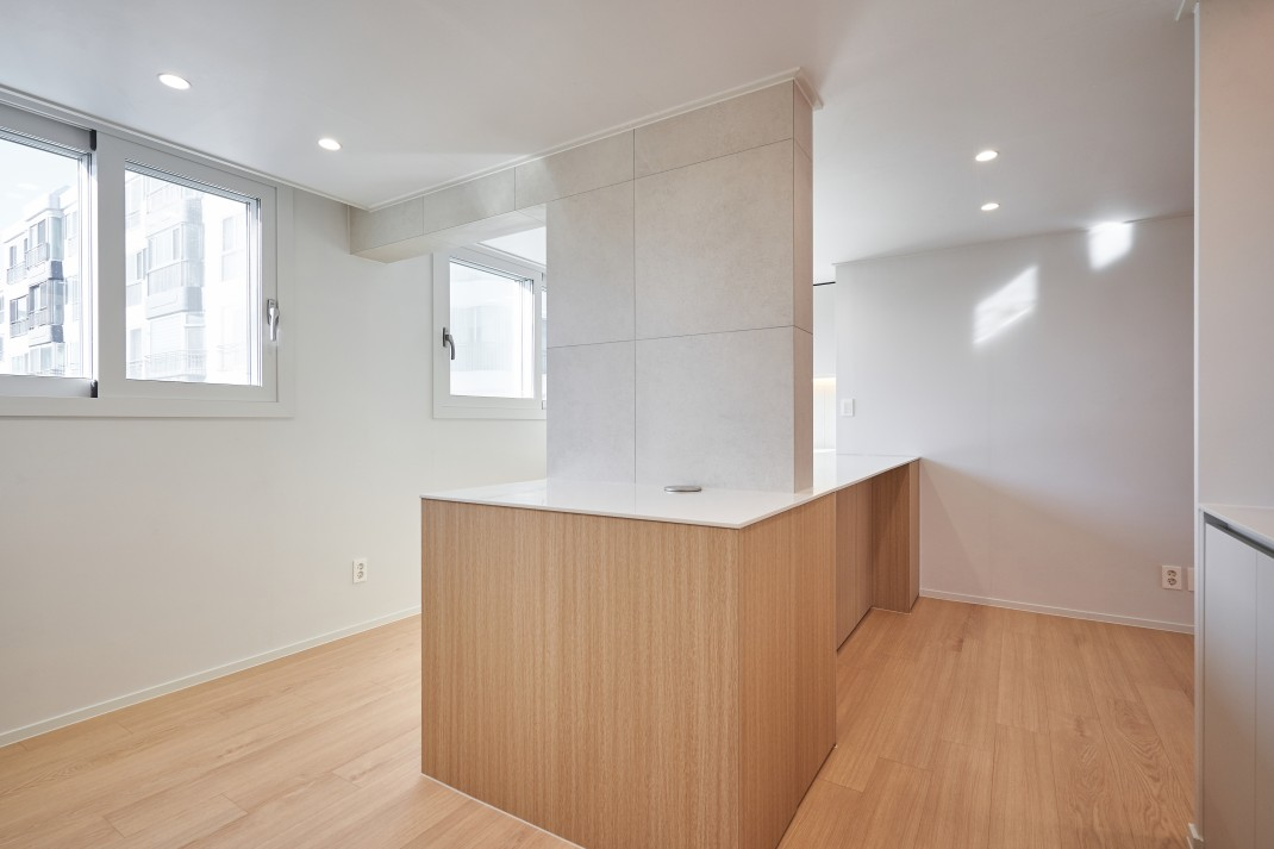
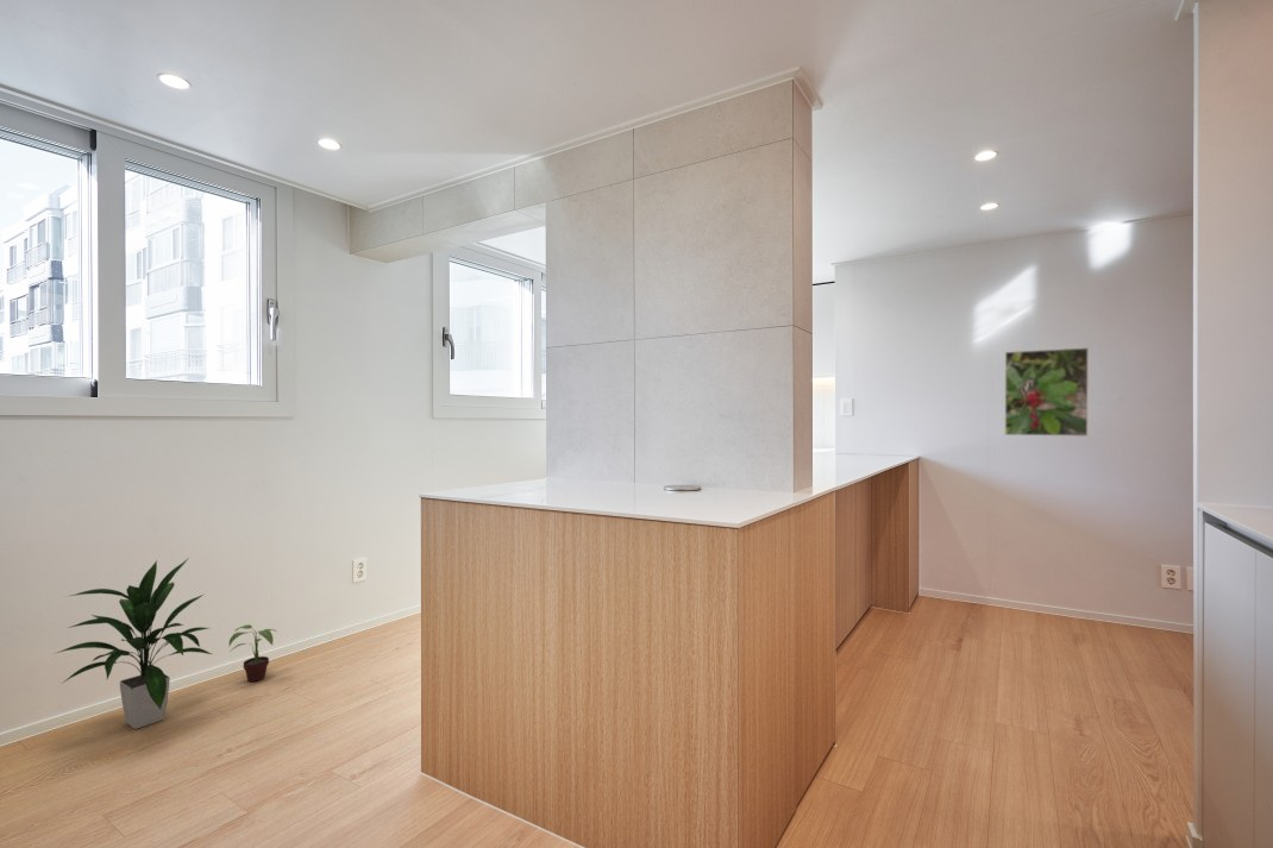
+ indoor plant (142, 643)
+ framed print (1045, 392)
+ potted plant (253, 653)
